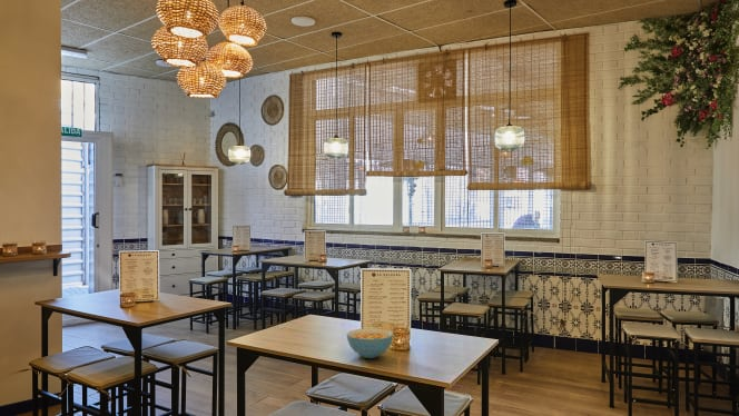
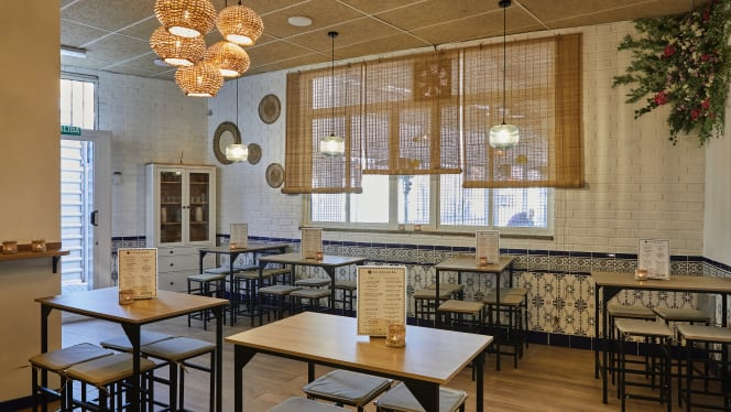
- cereal bowl (370, 345)
